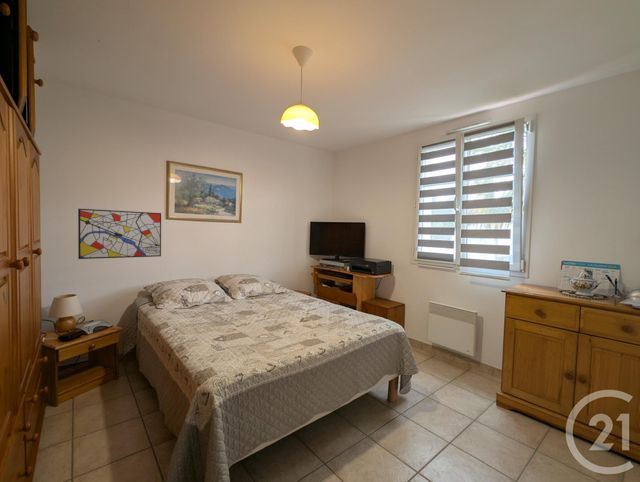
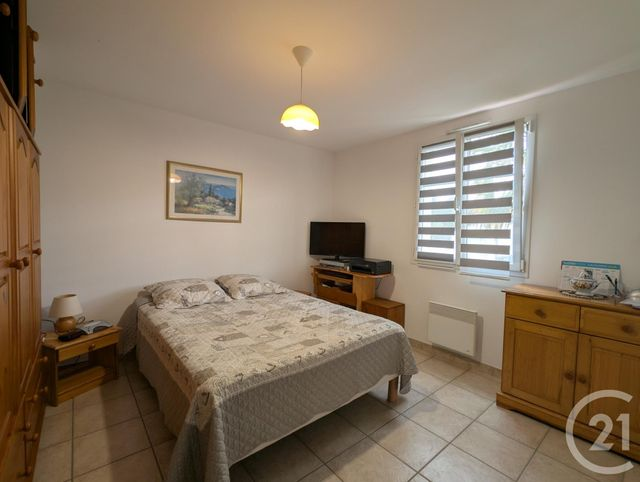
- wall art (122, 234)
